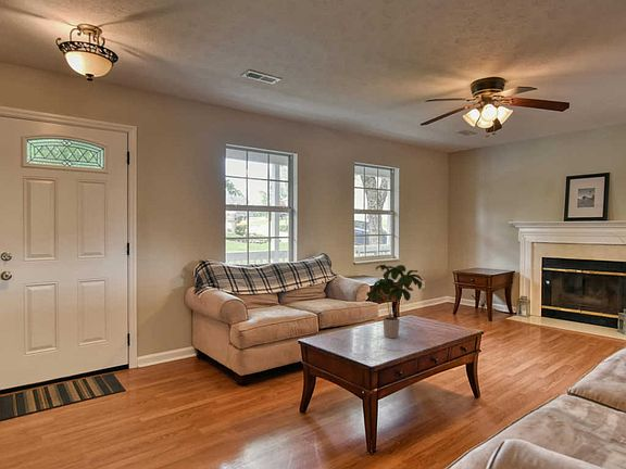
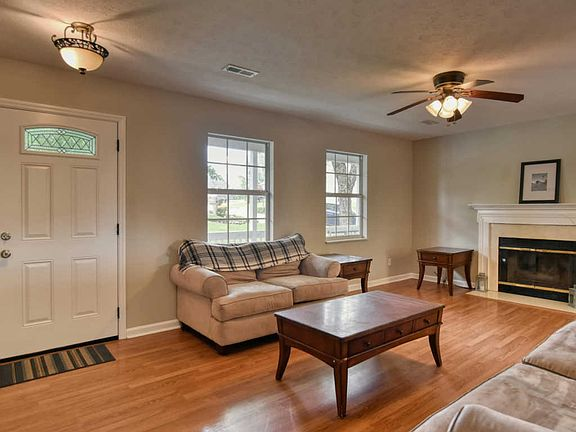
- potted plant (391, 301)
